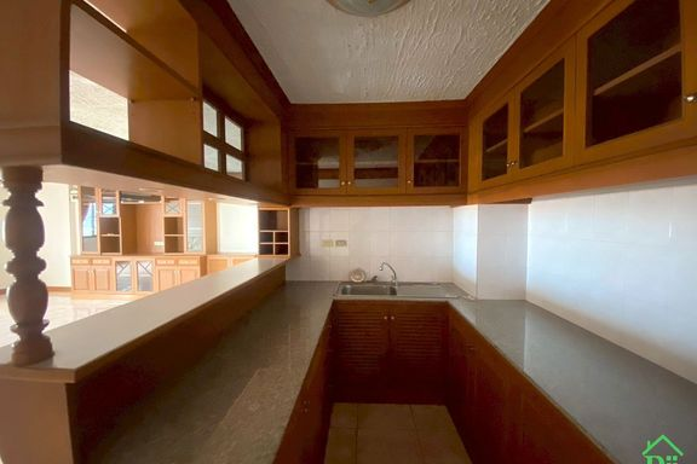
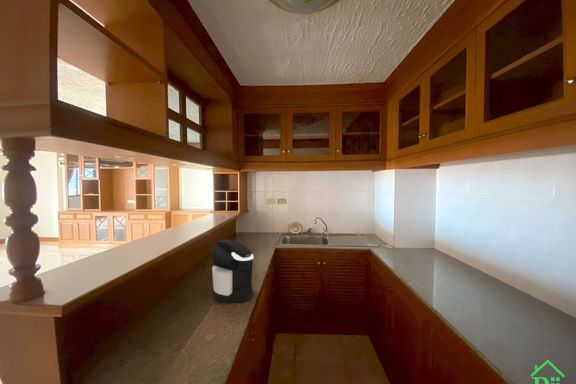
+ coffee maker (234, 268)
